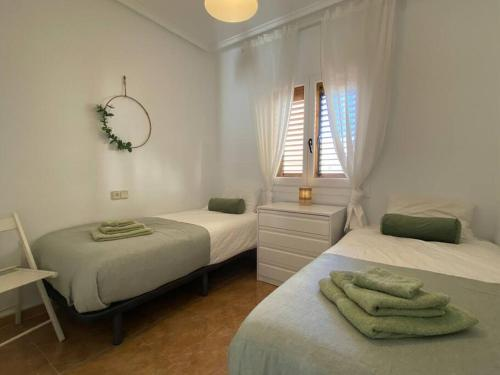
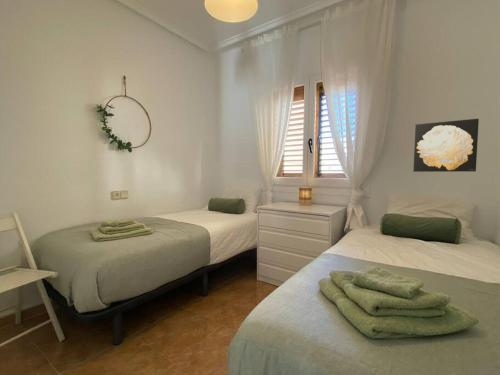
+ wall art (443, 147)
